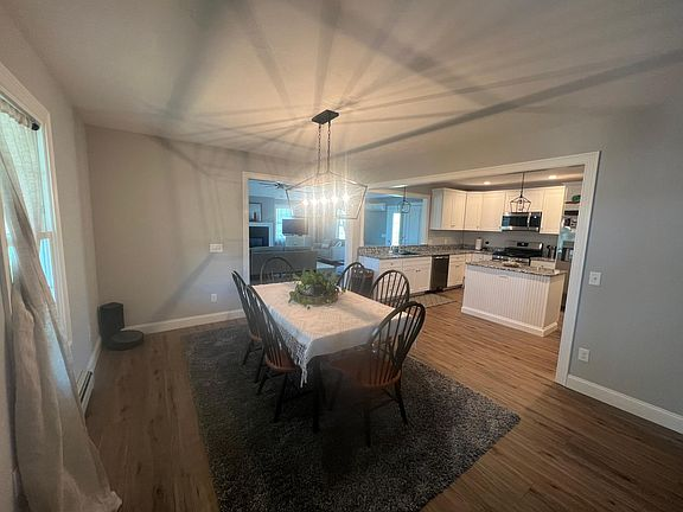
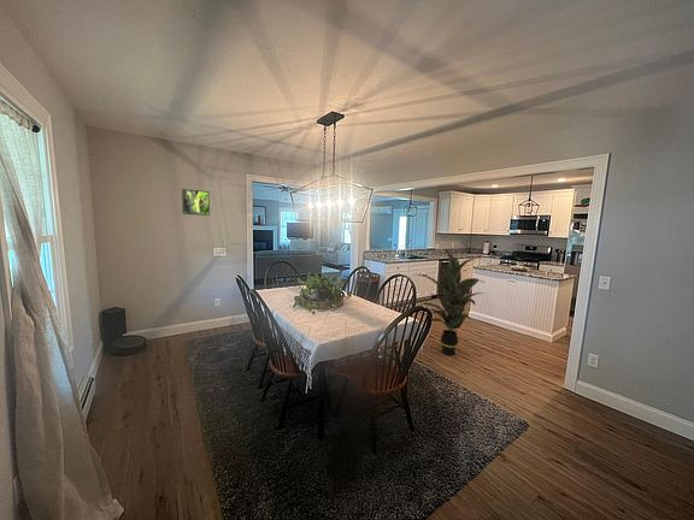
+ indoor plant (451, 301)
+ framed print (195, 202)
